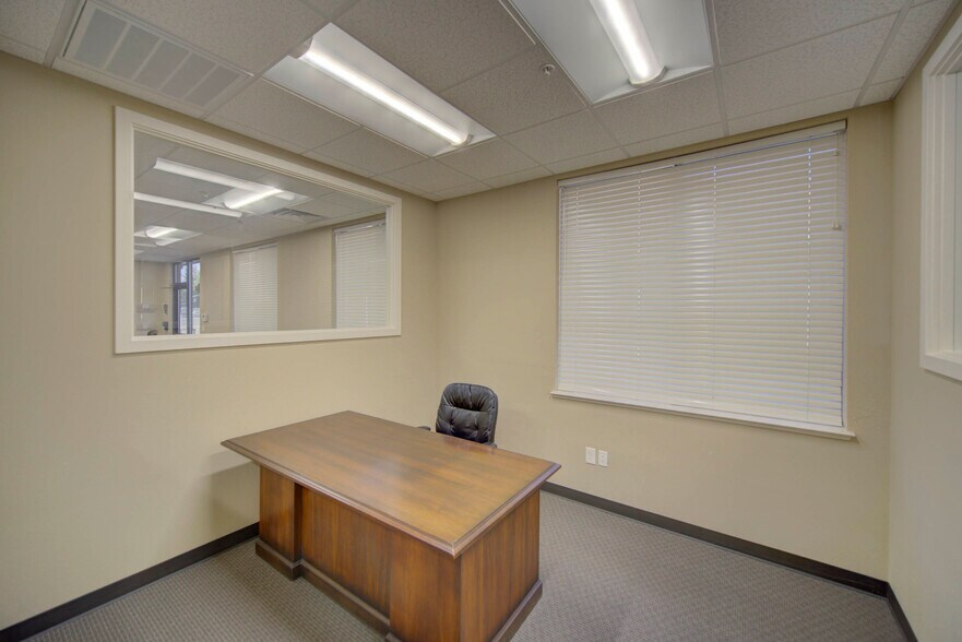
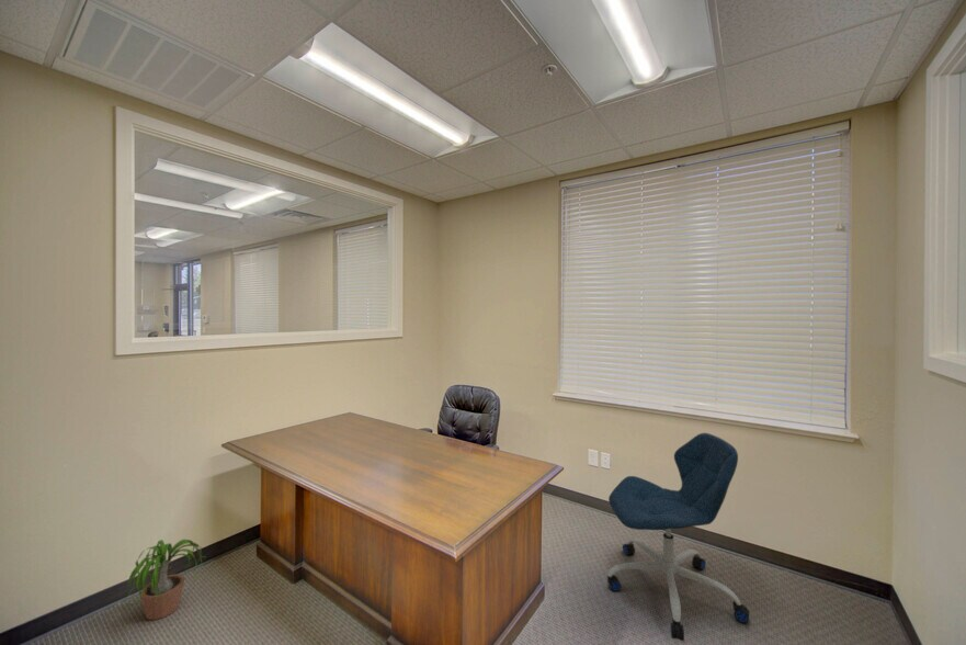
+ office chair (666, 513)
+ potted plant (167, 574)
